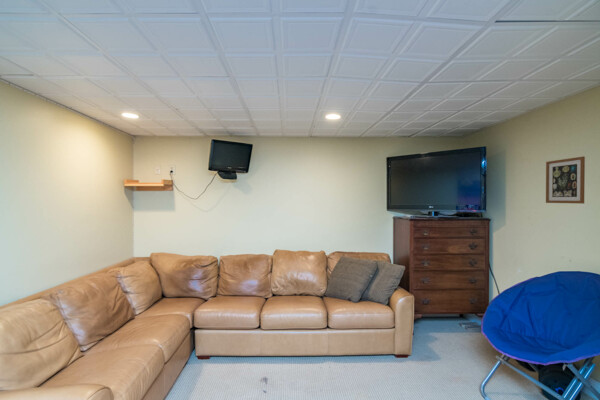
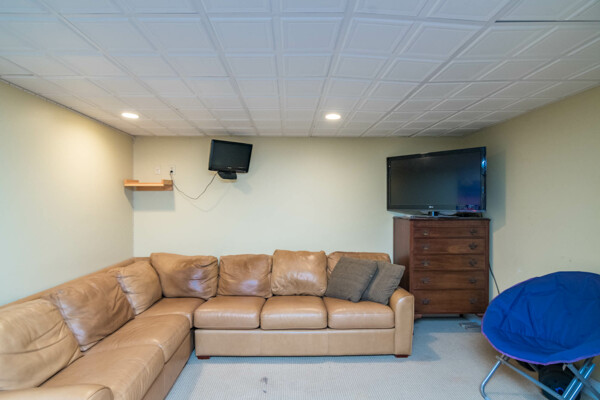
- wall art (563, 181)
